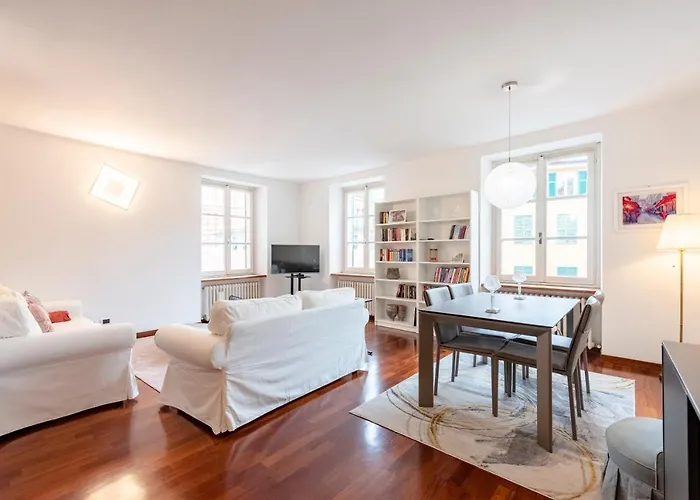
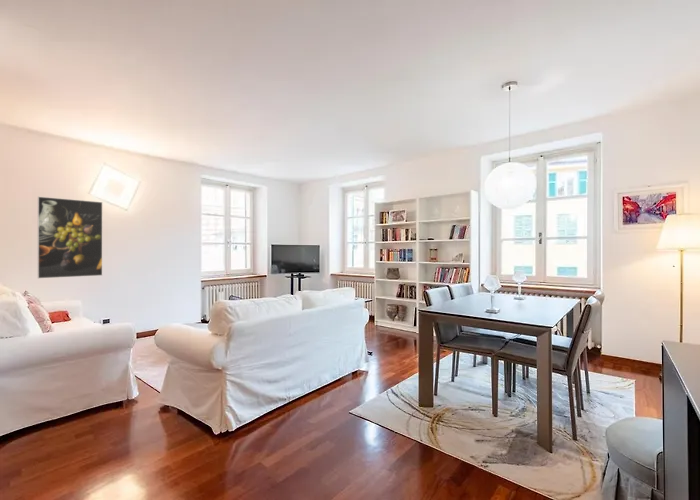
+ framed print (71, 238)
